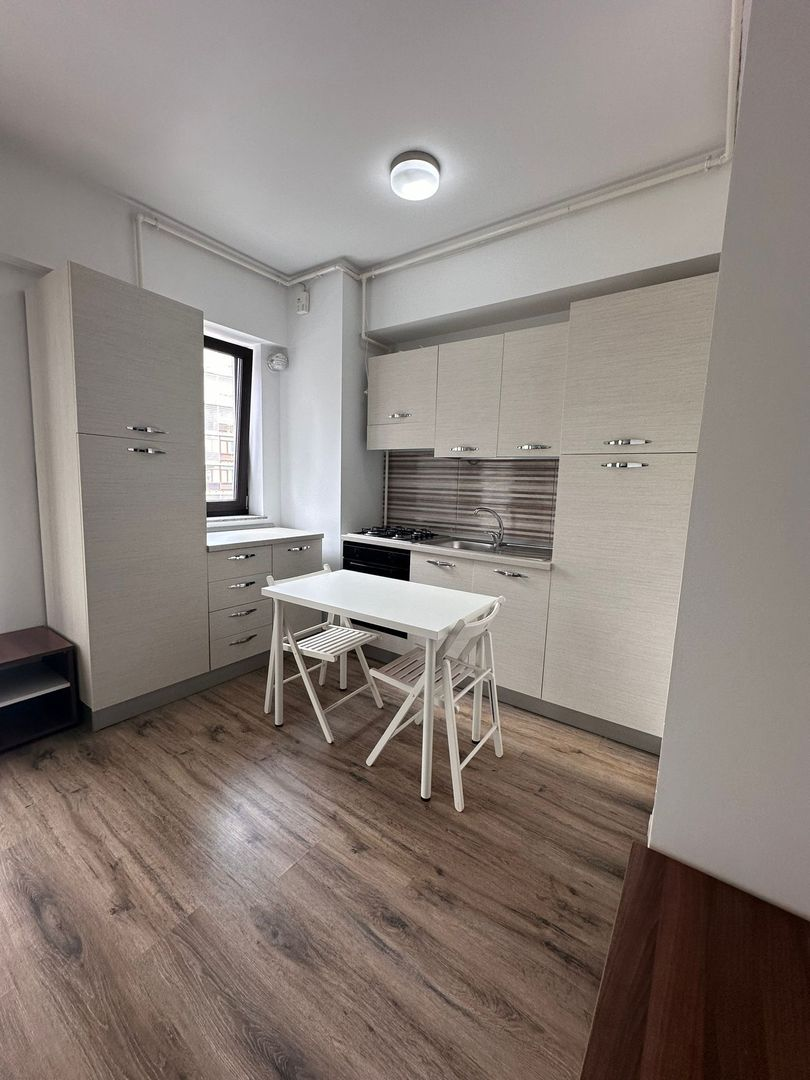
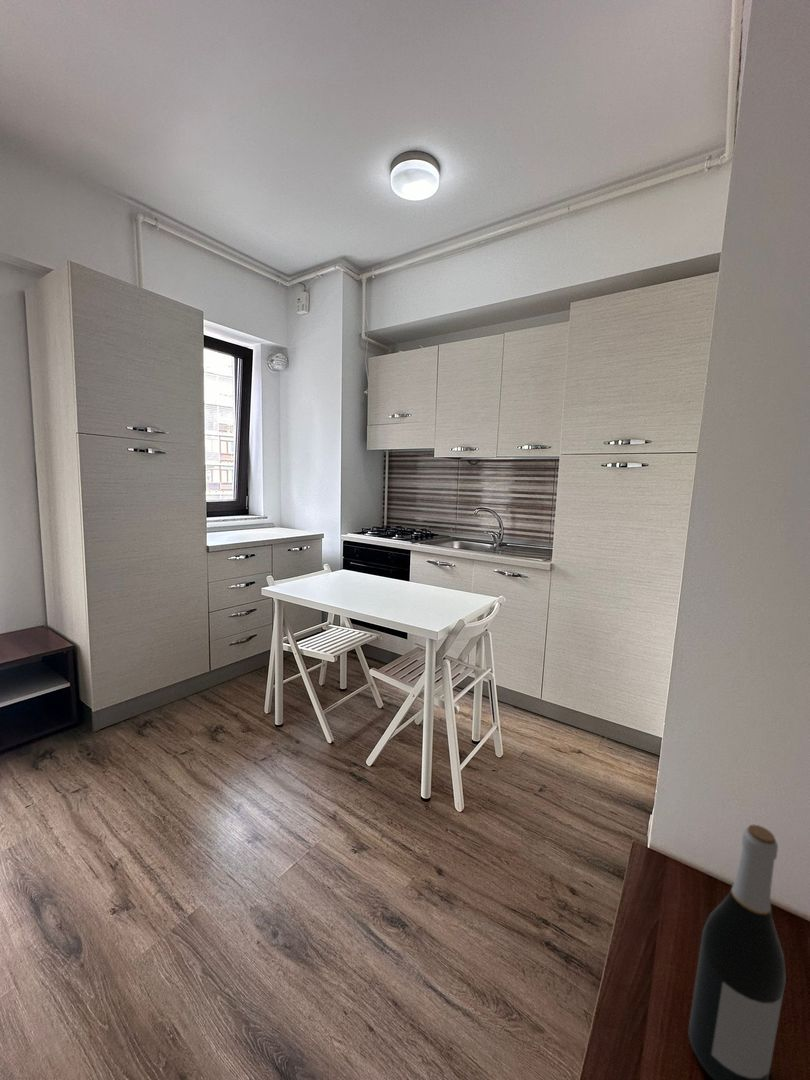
+ wine bottle (742, 949)
